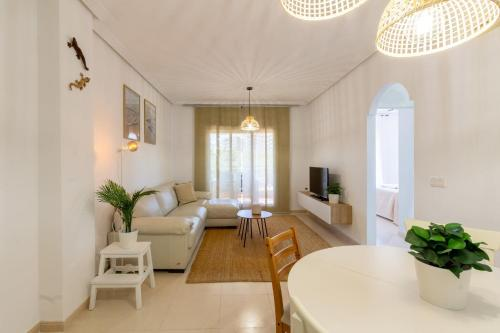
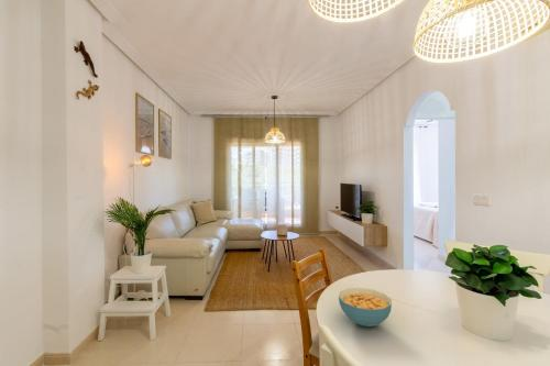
+ cereal bowl (364, 310)
